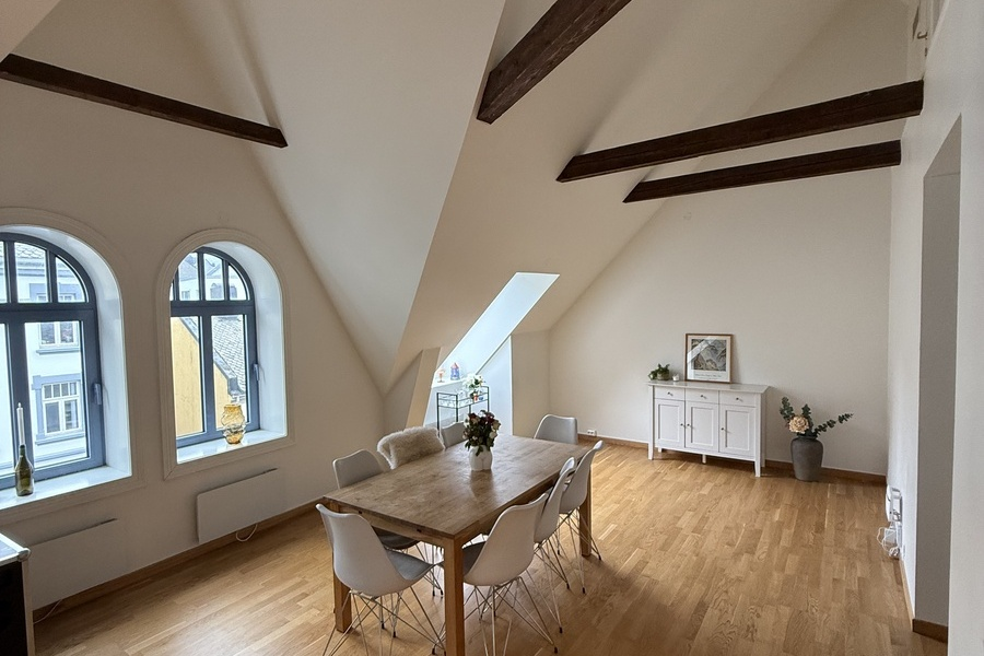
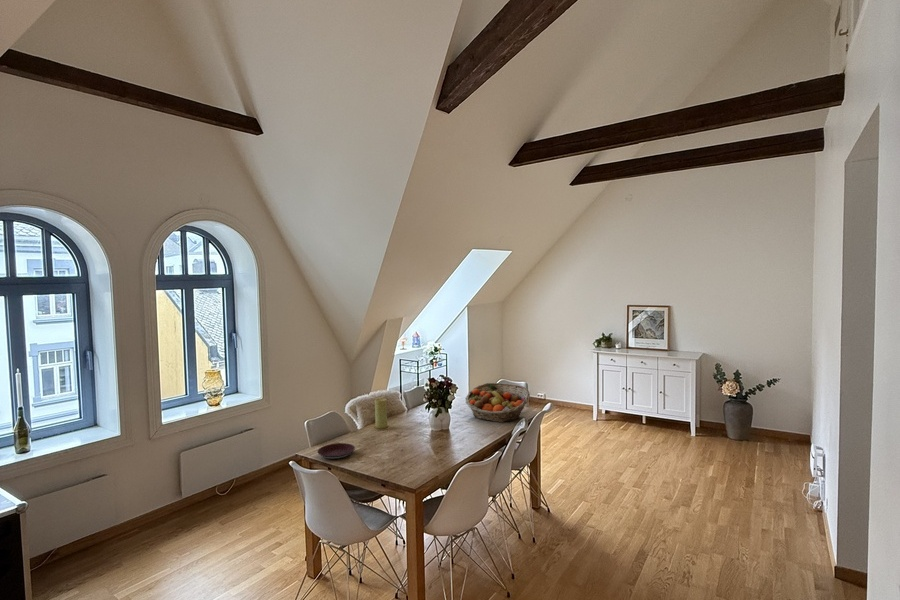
+ plate (336, 451)
+ candle (381, 413)
+ fruit basket (497, 401)
